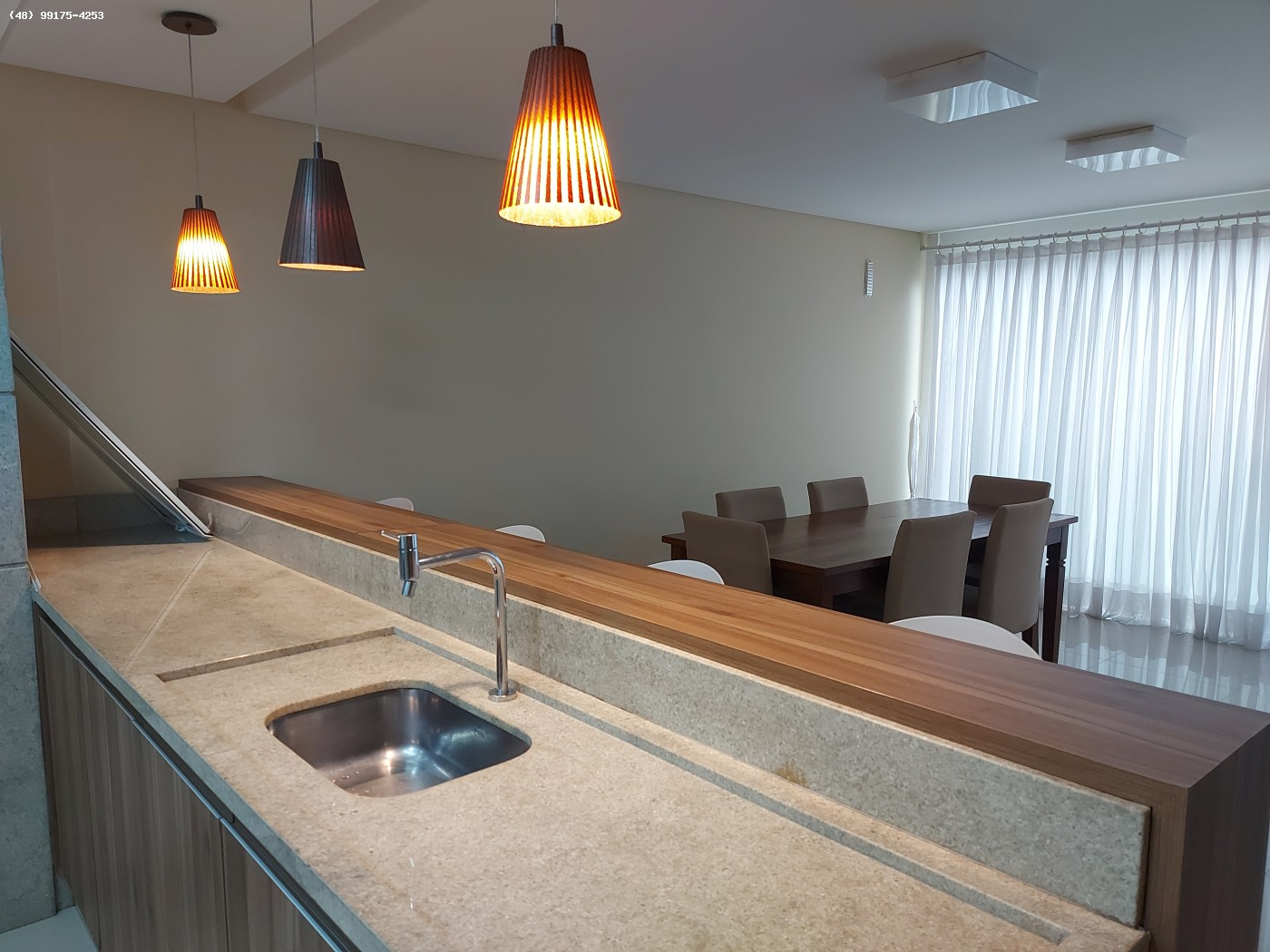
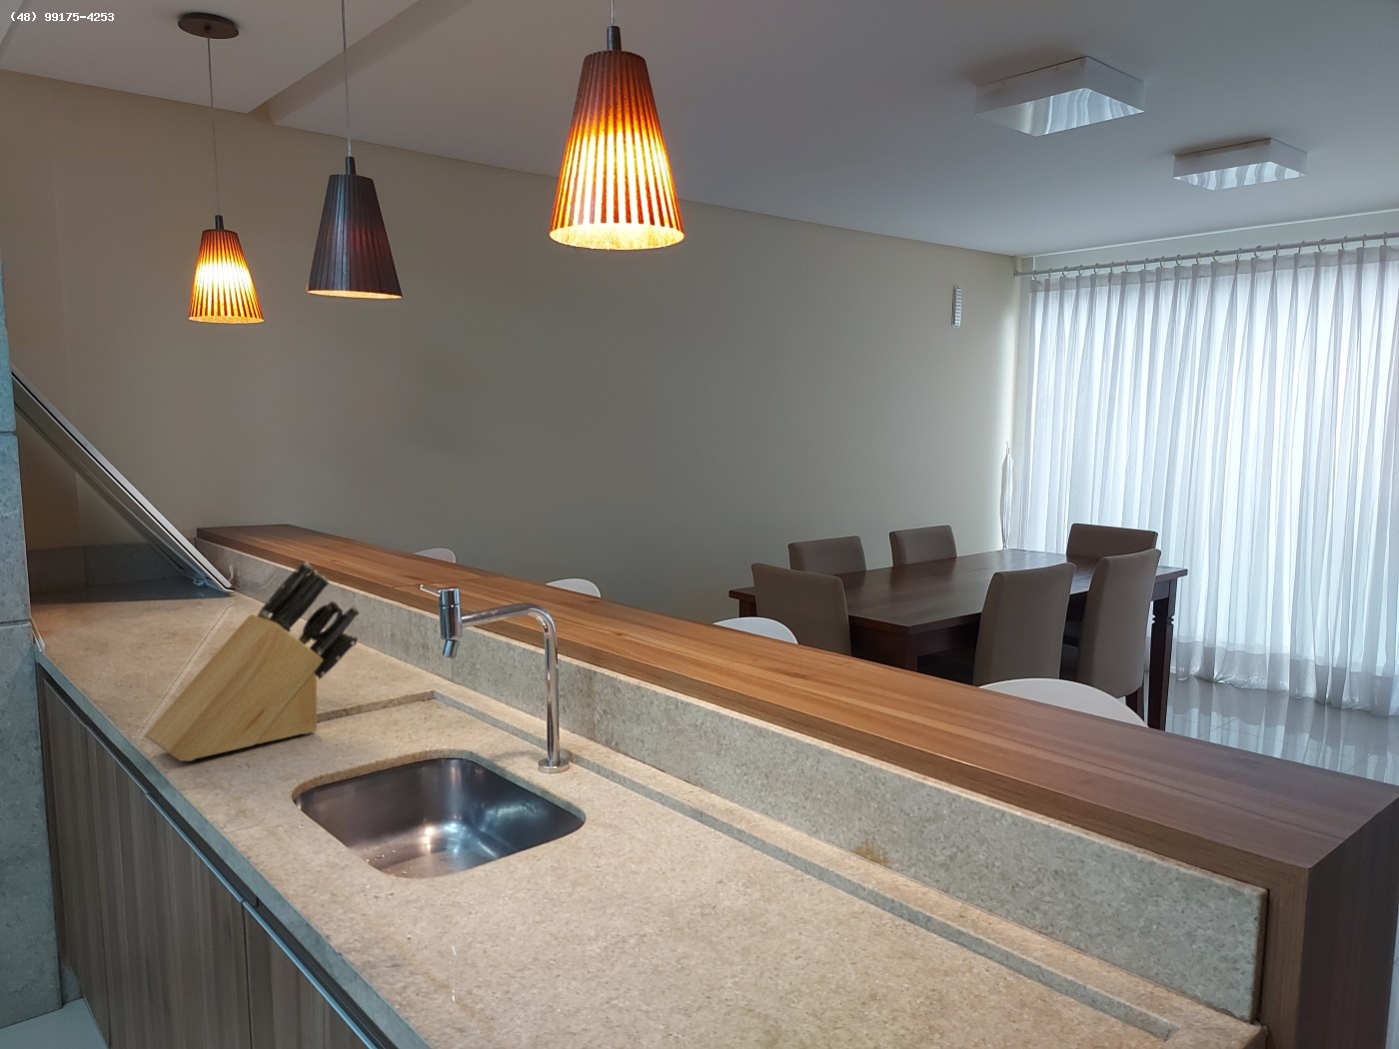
+ knife block (258, 653)
